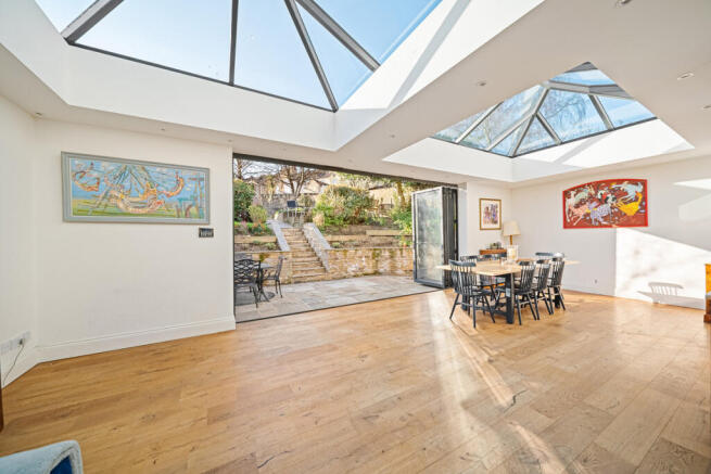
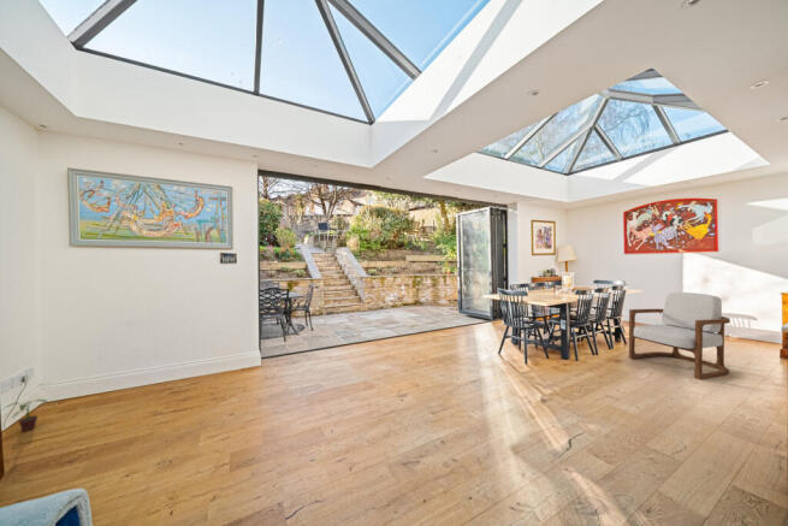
+ armchair (677, 329)
+ potted plant (26, 415)
